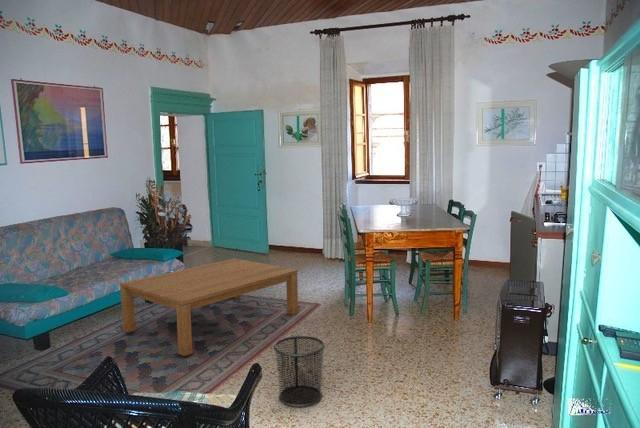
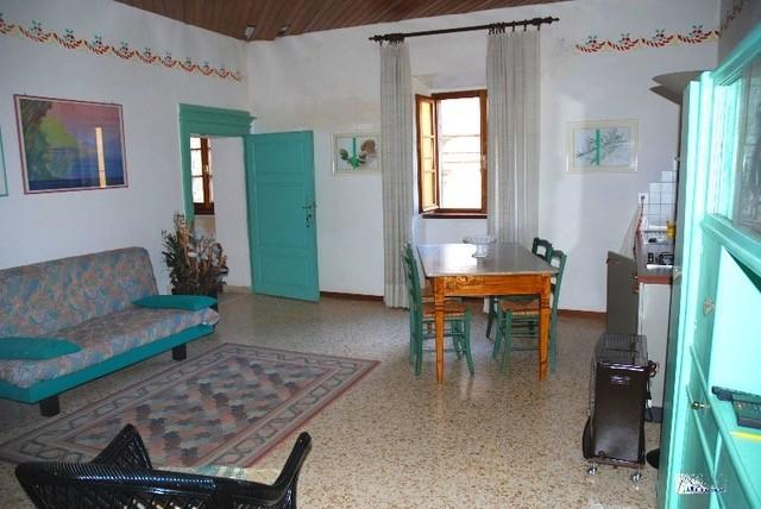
- coffee table (213, 299)
- waste bin (299, 371)
